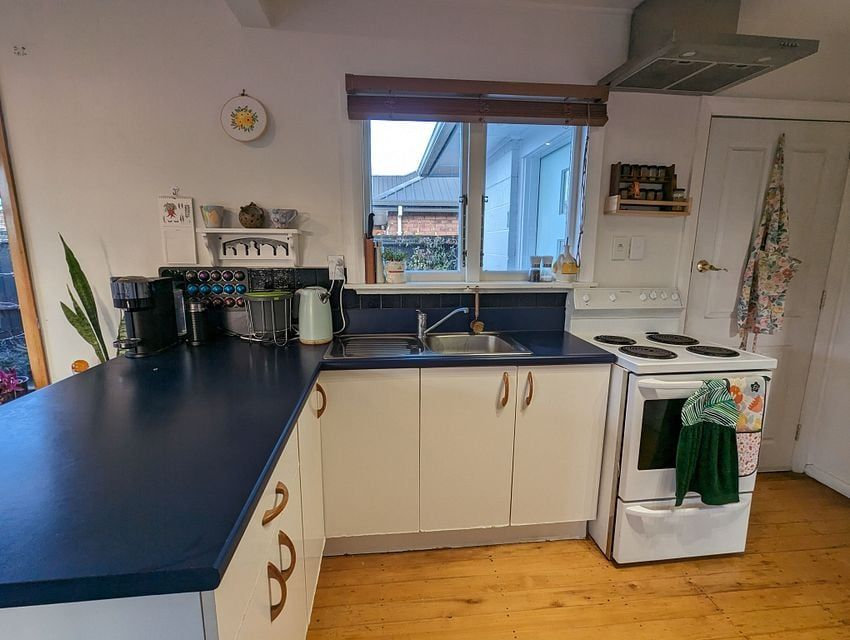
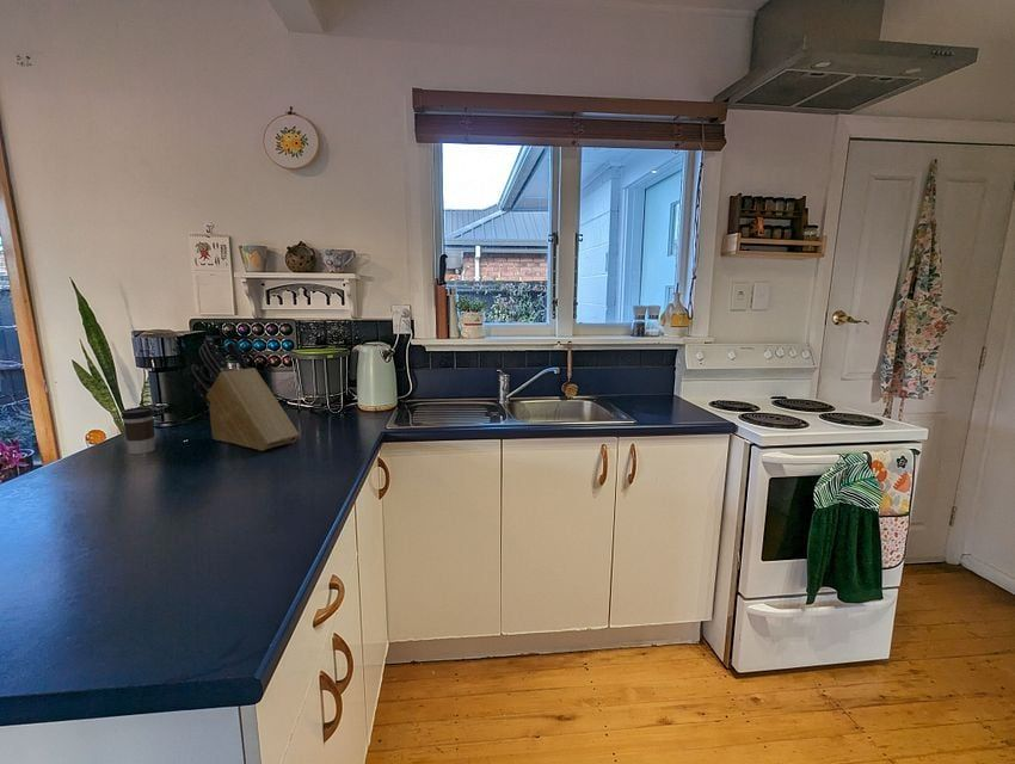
+ knife block (241, 390)
+ coffee cup (140, 430)
